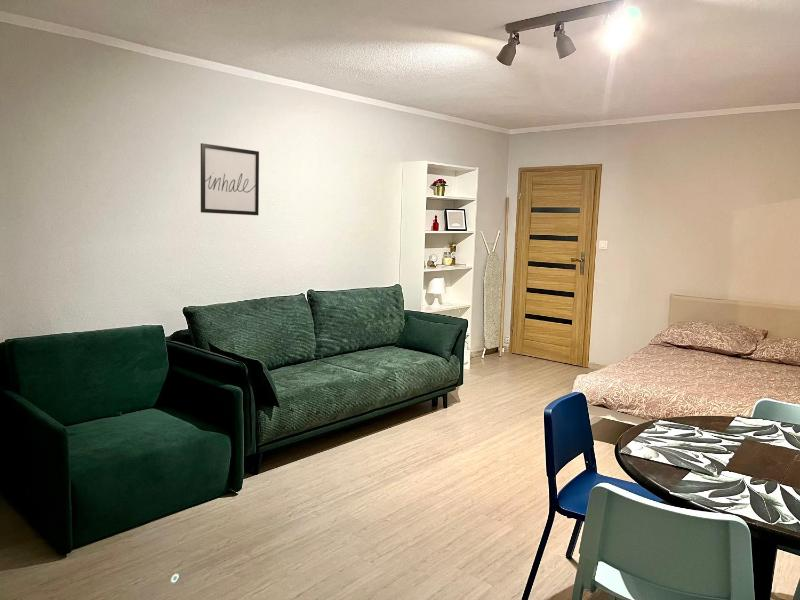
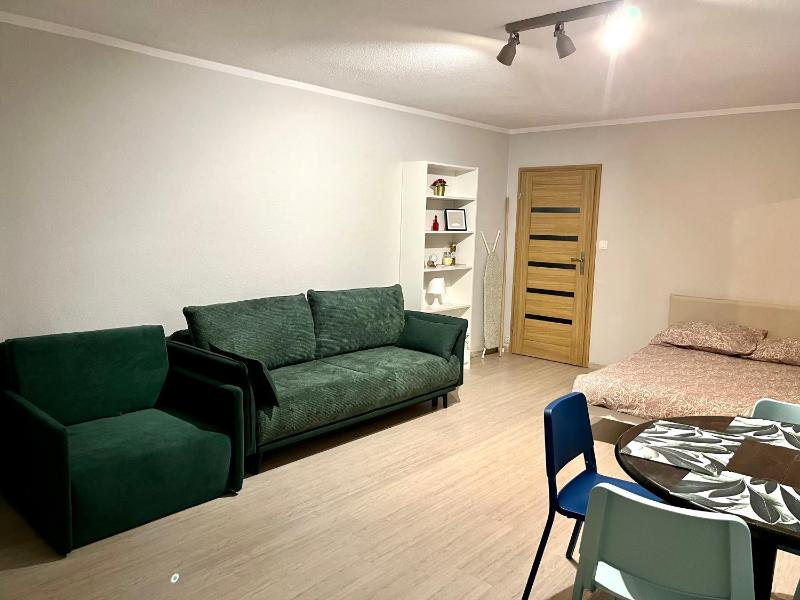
- wall art (230, 180)
